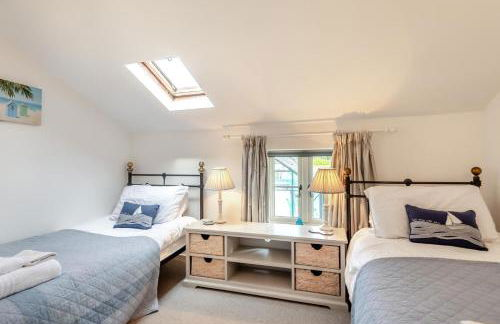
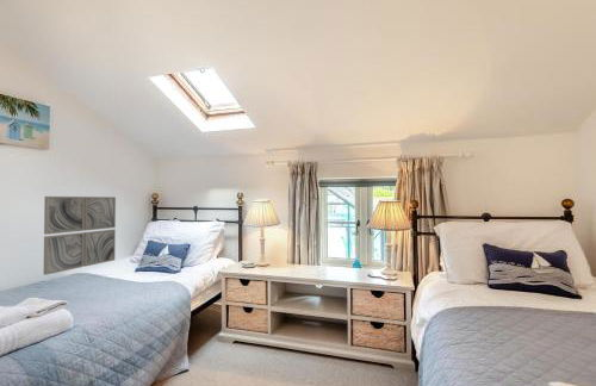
+ wall art (82, 230)
